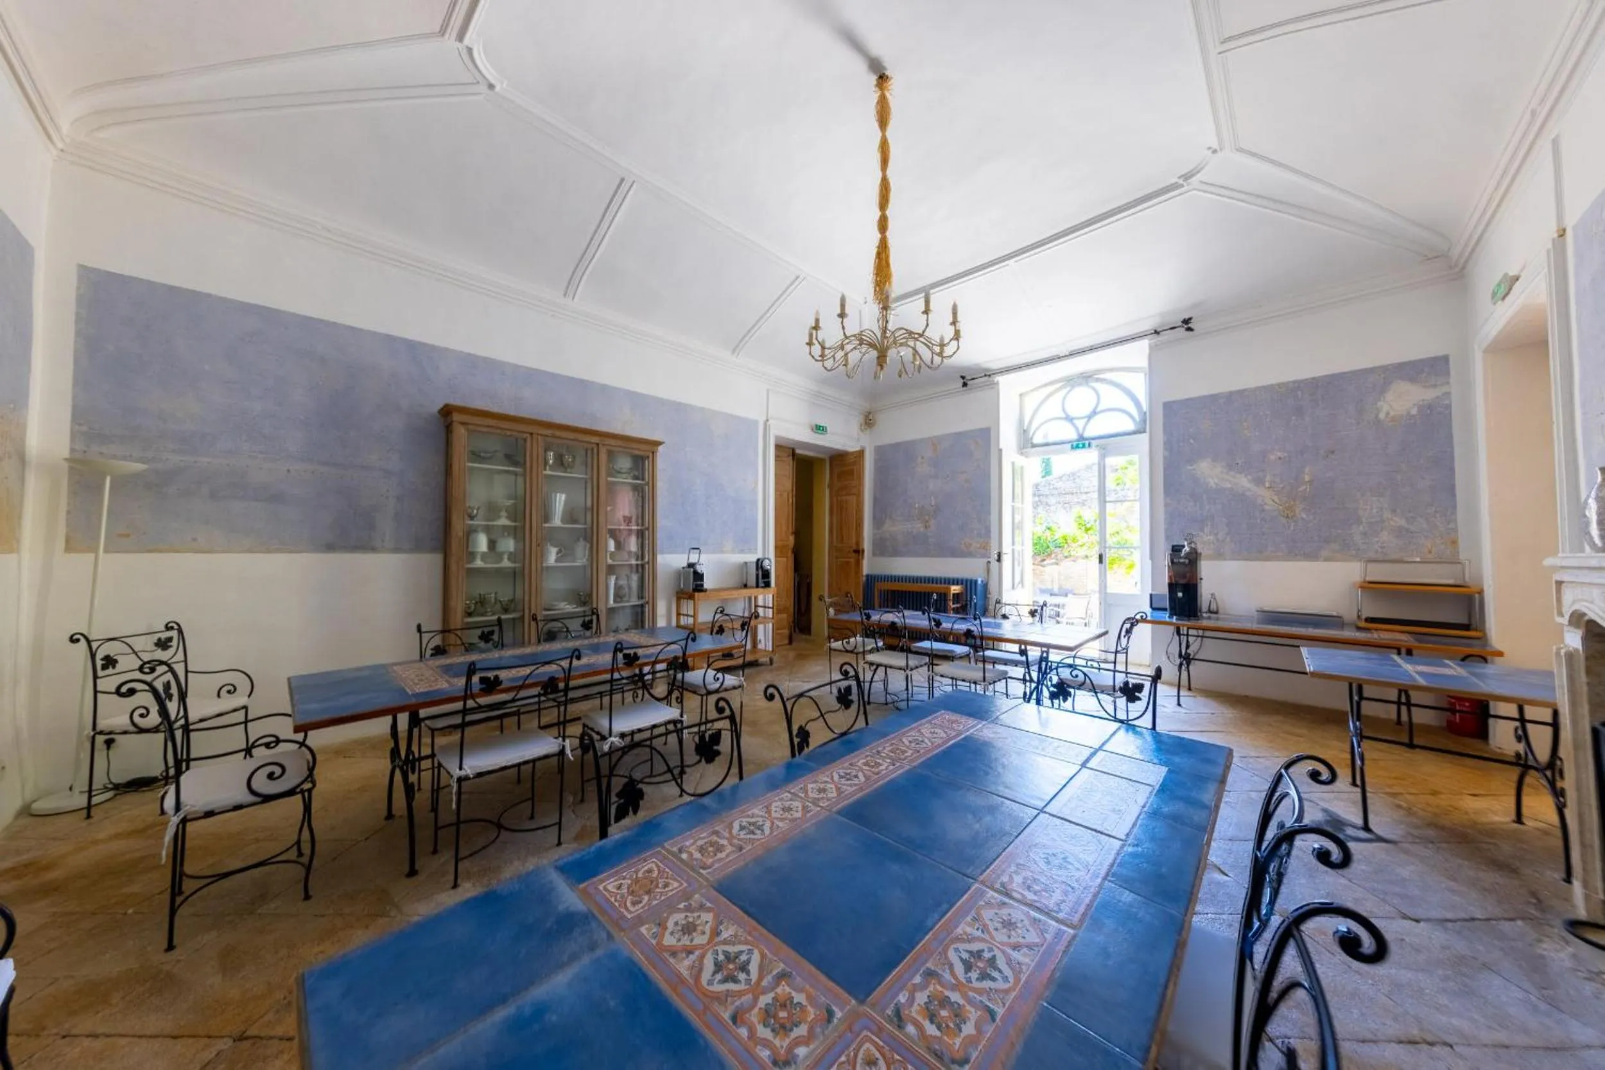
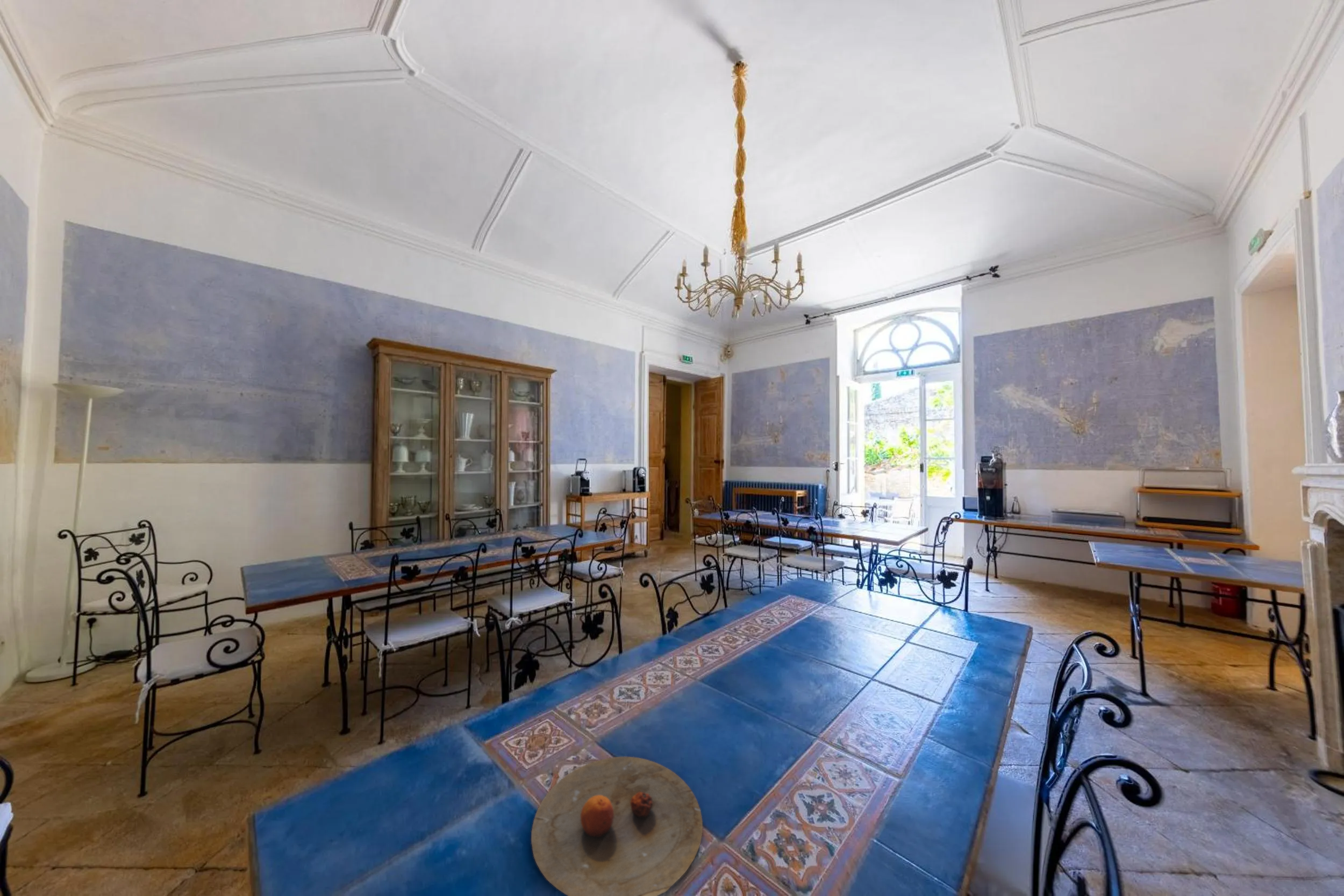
+ plate (618, 810)
